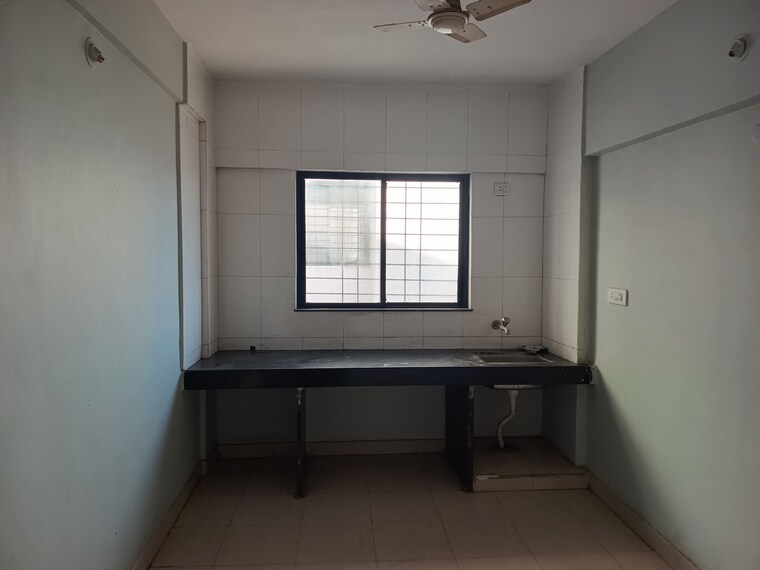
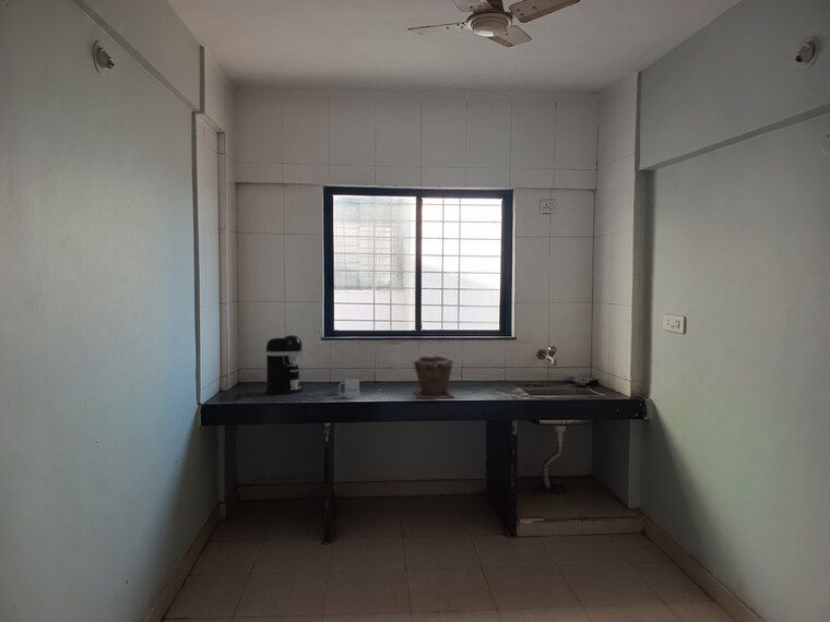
+ plant pot (432, 375)
+ coffee maker (284, 363)
+ mug (348, 388)
